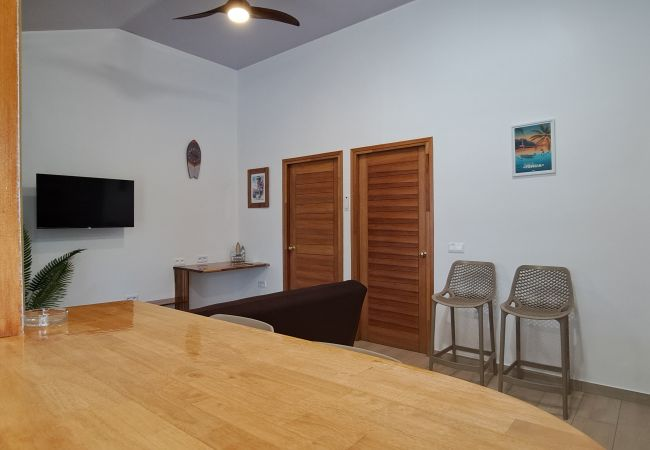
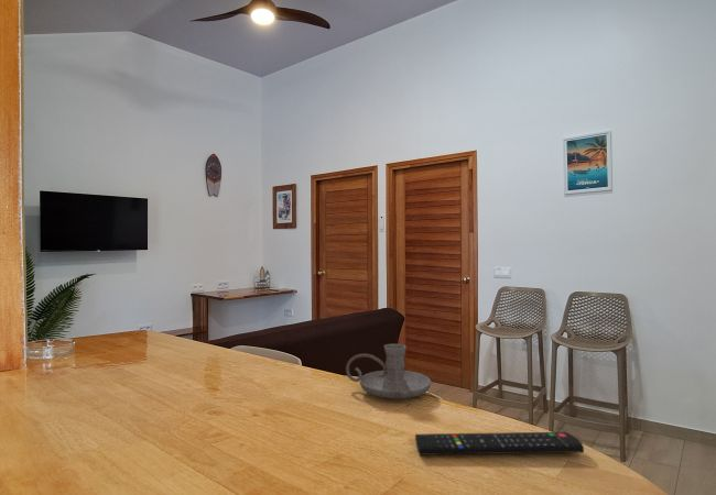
+ candle holder (387, 369)
+ remote control (498, 444)
